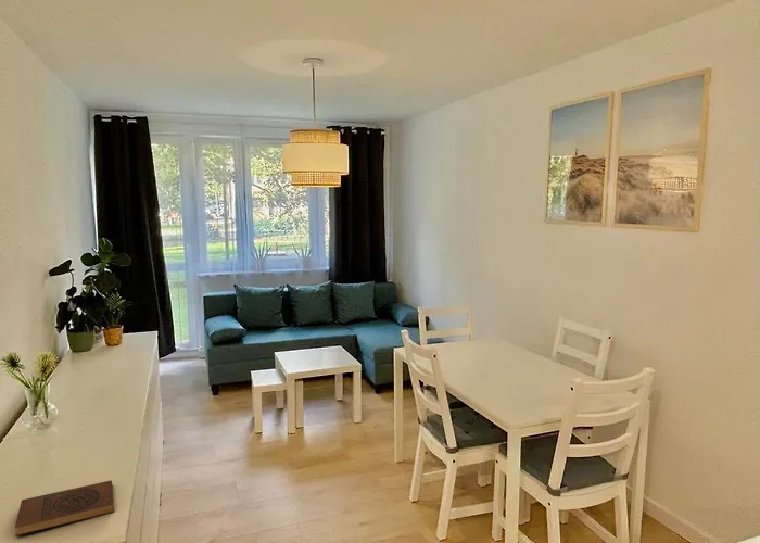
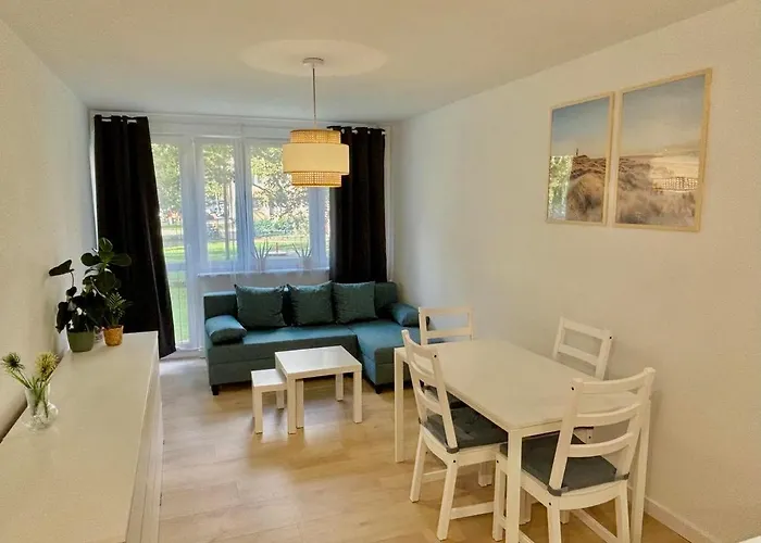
- book (67, 505)
